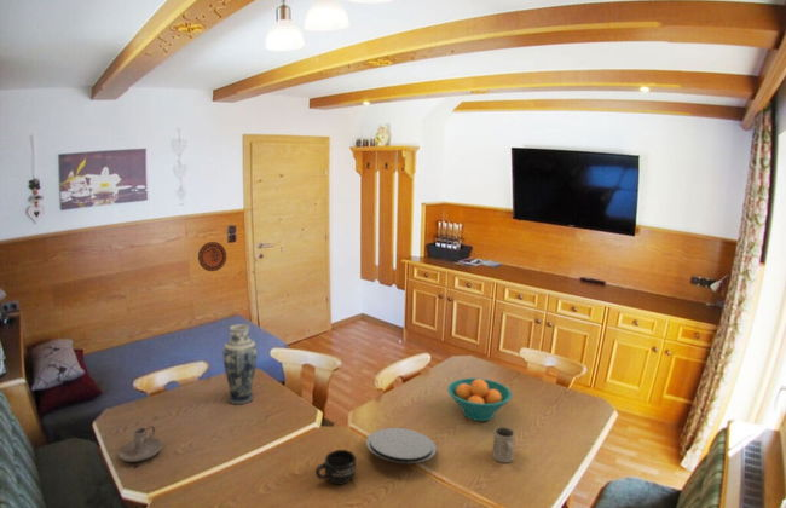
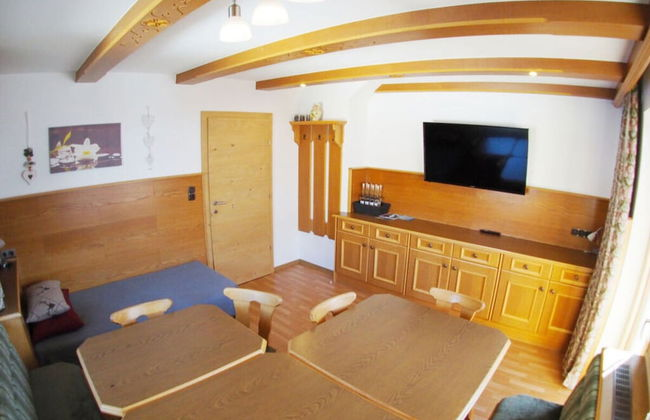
- vase (239, 363)
- mug (505, 448)
- candle holder (141, 439)
- mug (335, 468)
- plate (400, 446)
- decorative plate (212, 256)
- fruit bowl (479, 397)
